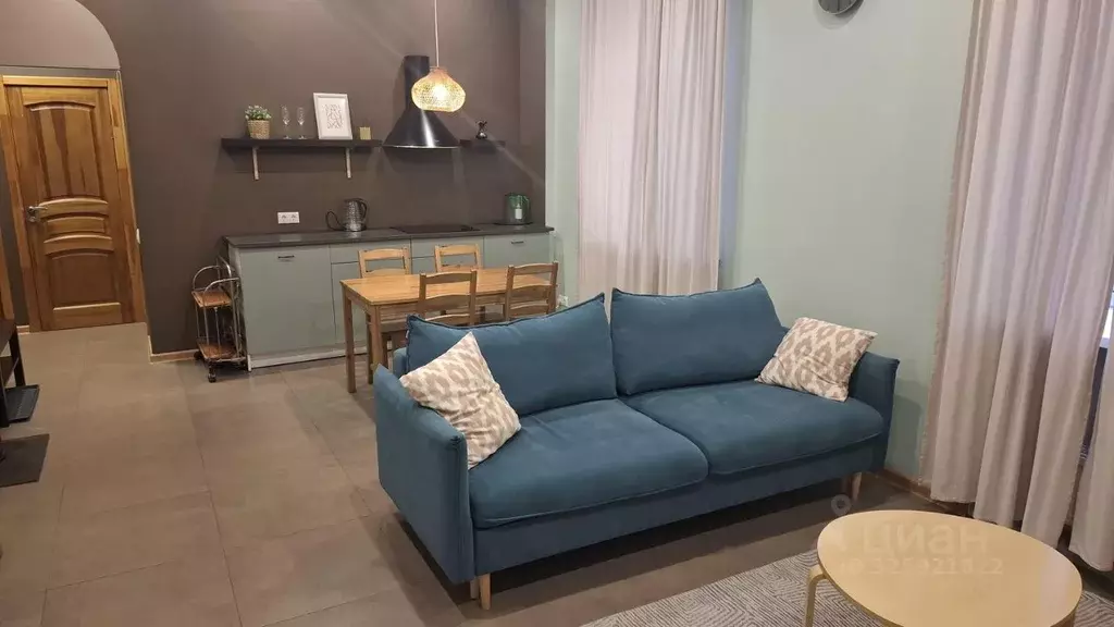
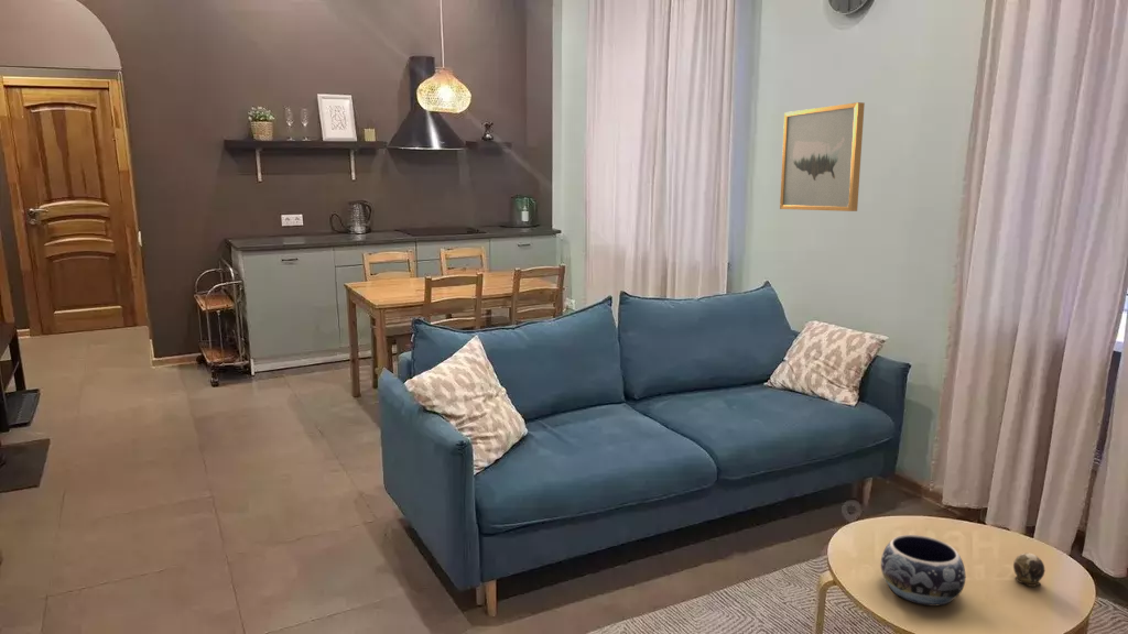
+ decorative egg (1029, 567)
+ wall art (818, 160)
+ decorative bowl (922, 569)
